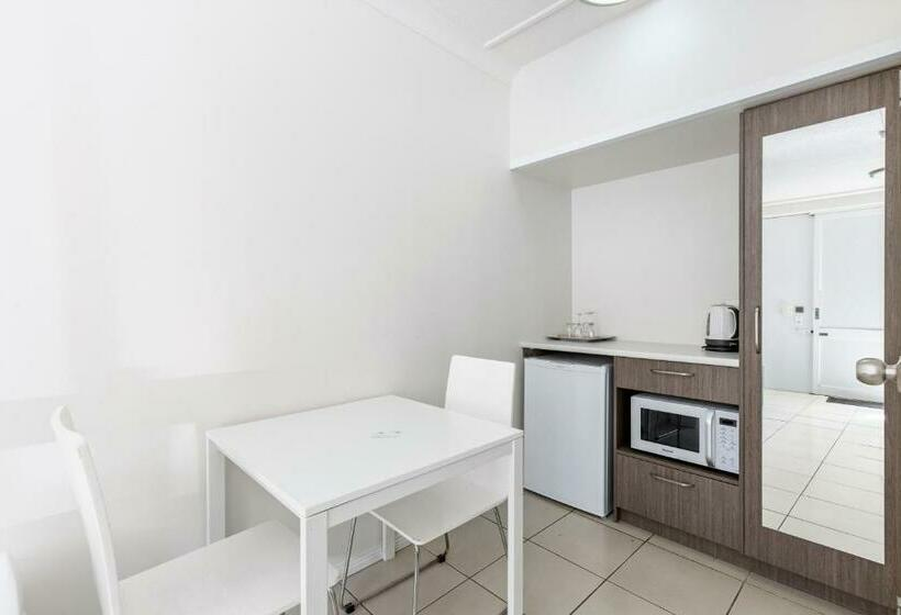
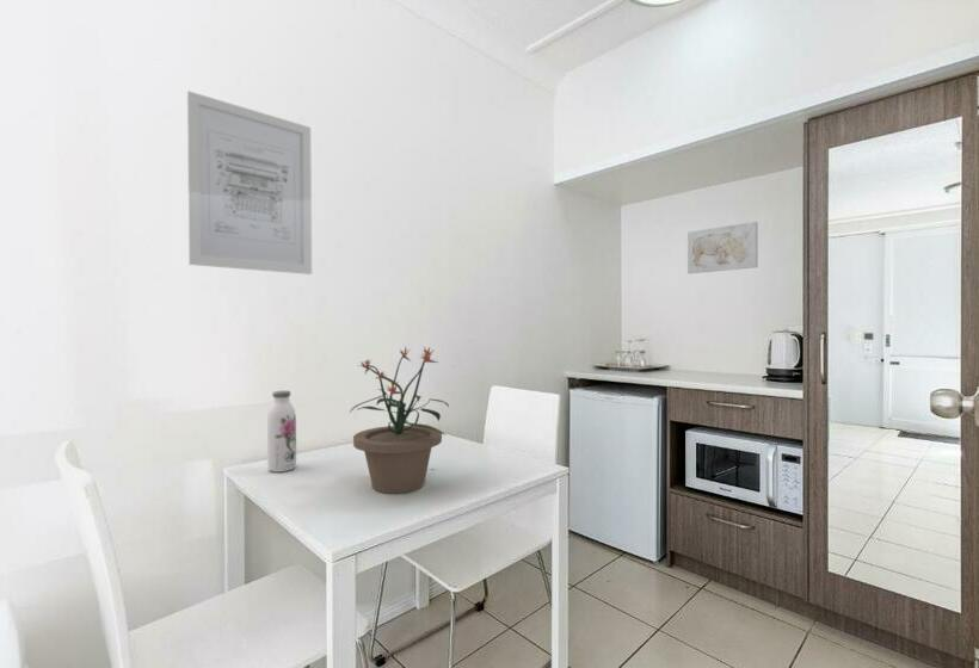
+ wall art (721, 248)
+ water bottle (282, 429)
+ wall art (254, 190)
+ potted plant (402, 414)
